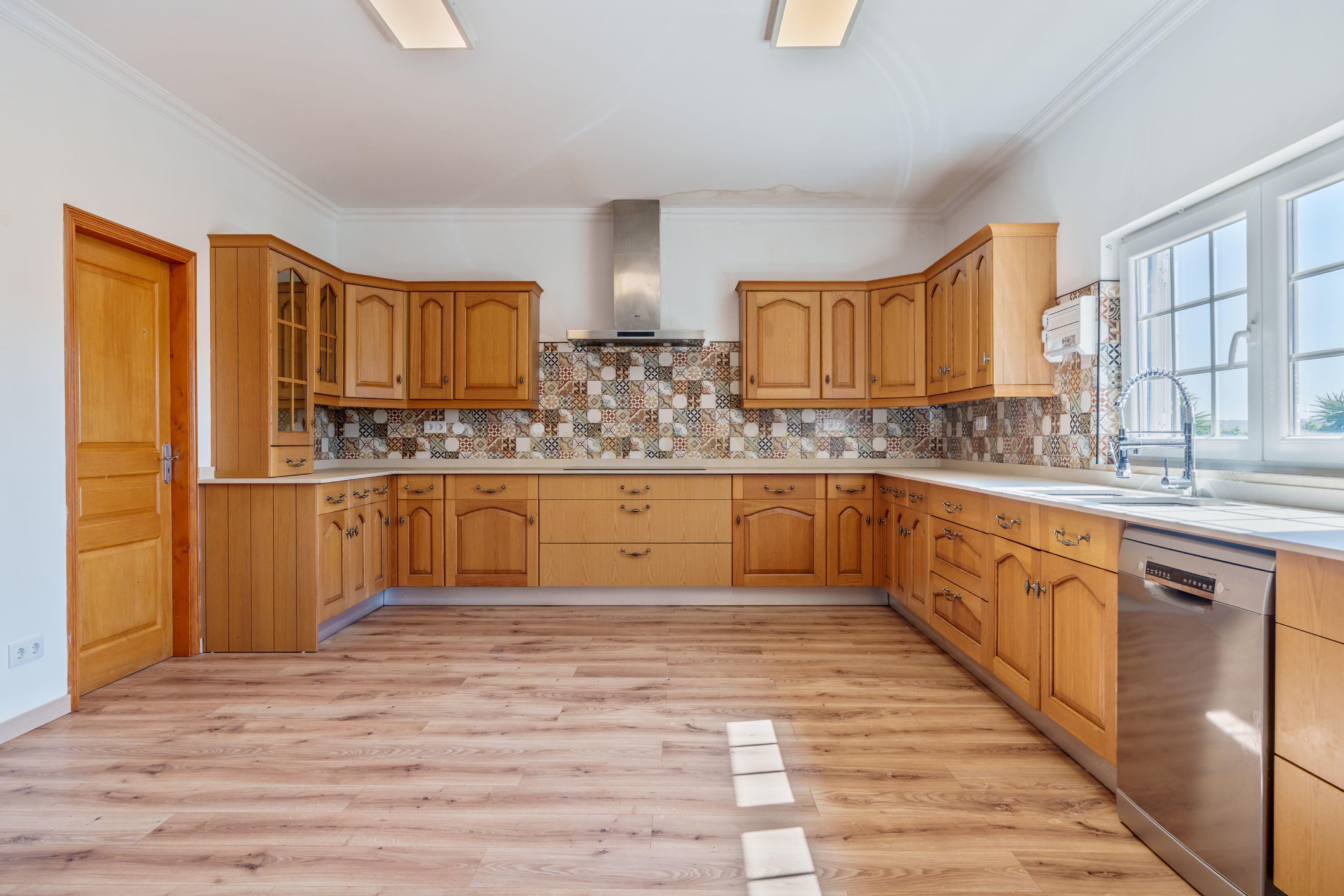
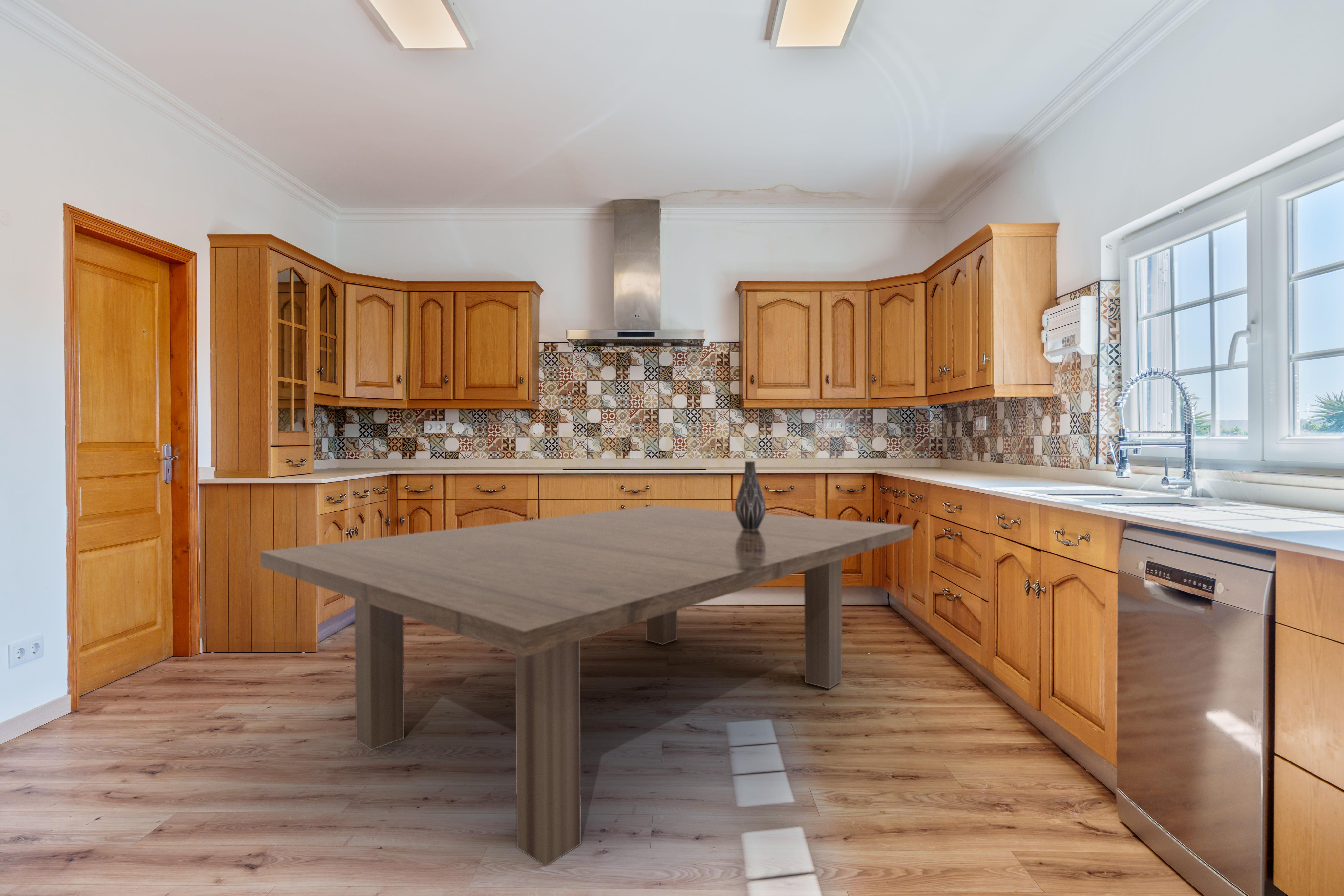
+ dining table (624, 622)
+ vase (750, 494)
